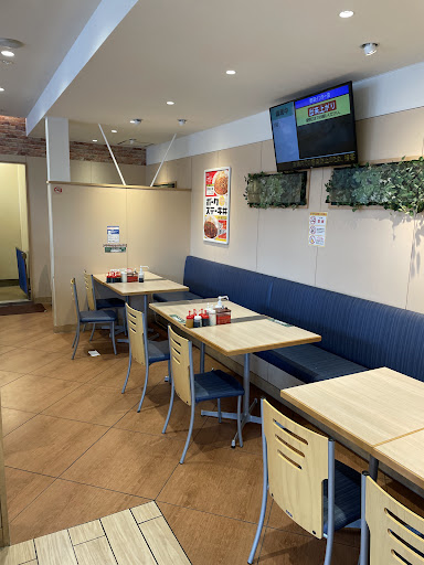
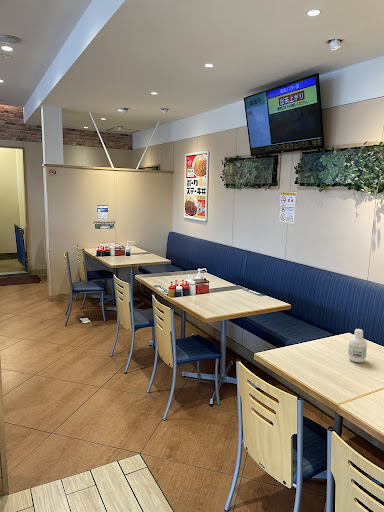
+ bottle (357, 345)
